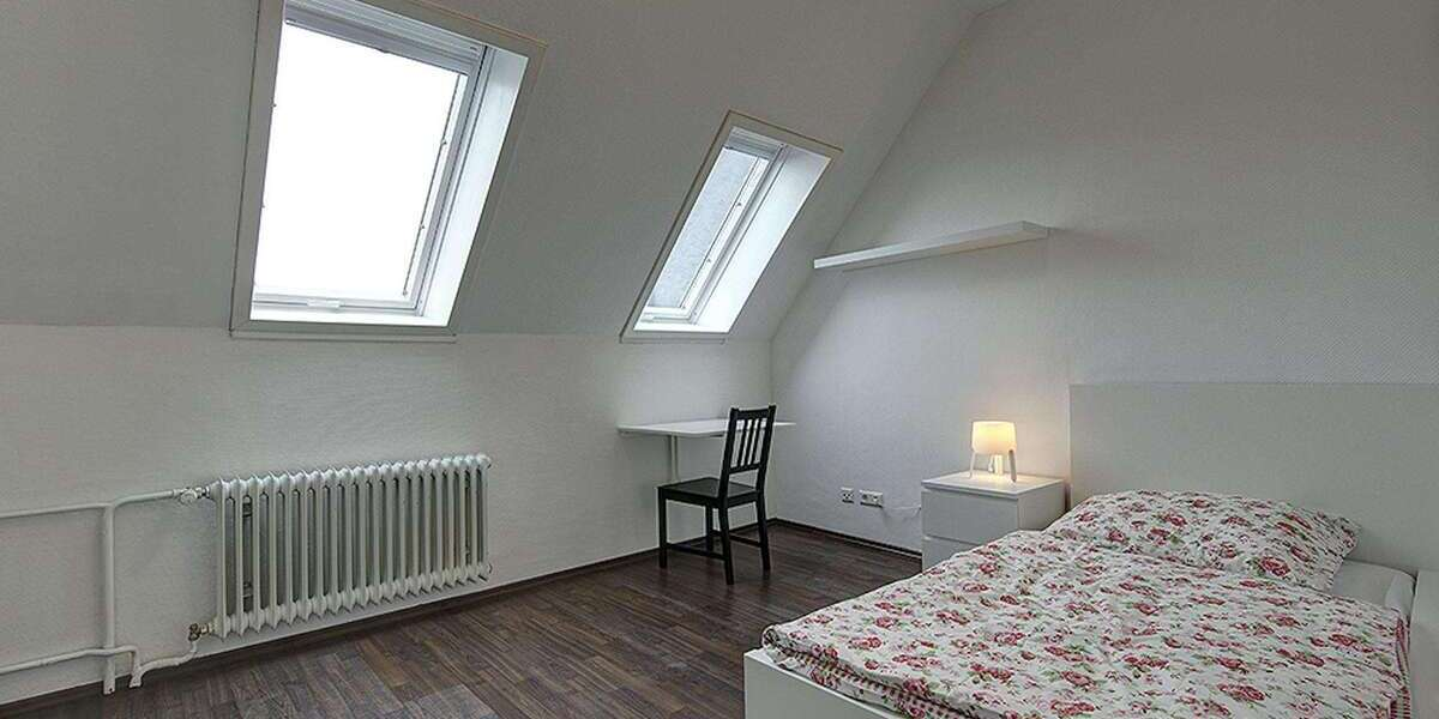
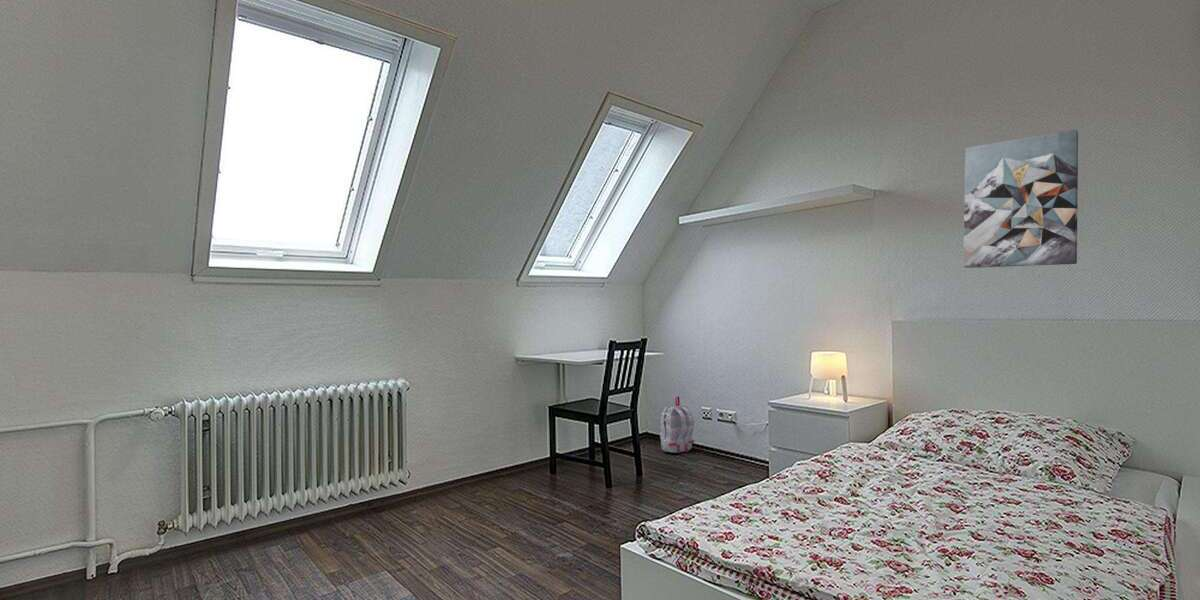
+ backpack (677, 424)
+ wall art (1018, 202)
